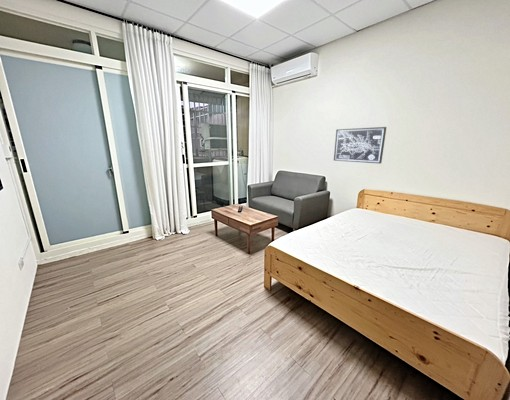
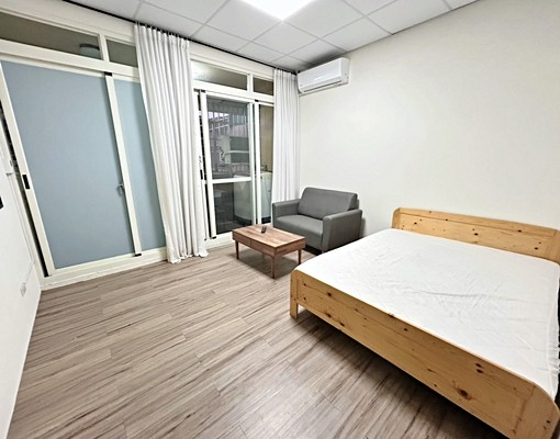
- wall art (357, 145)
